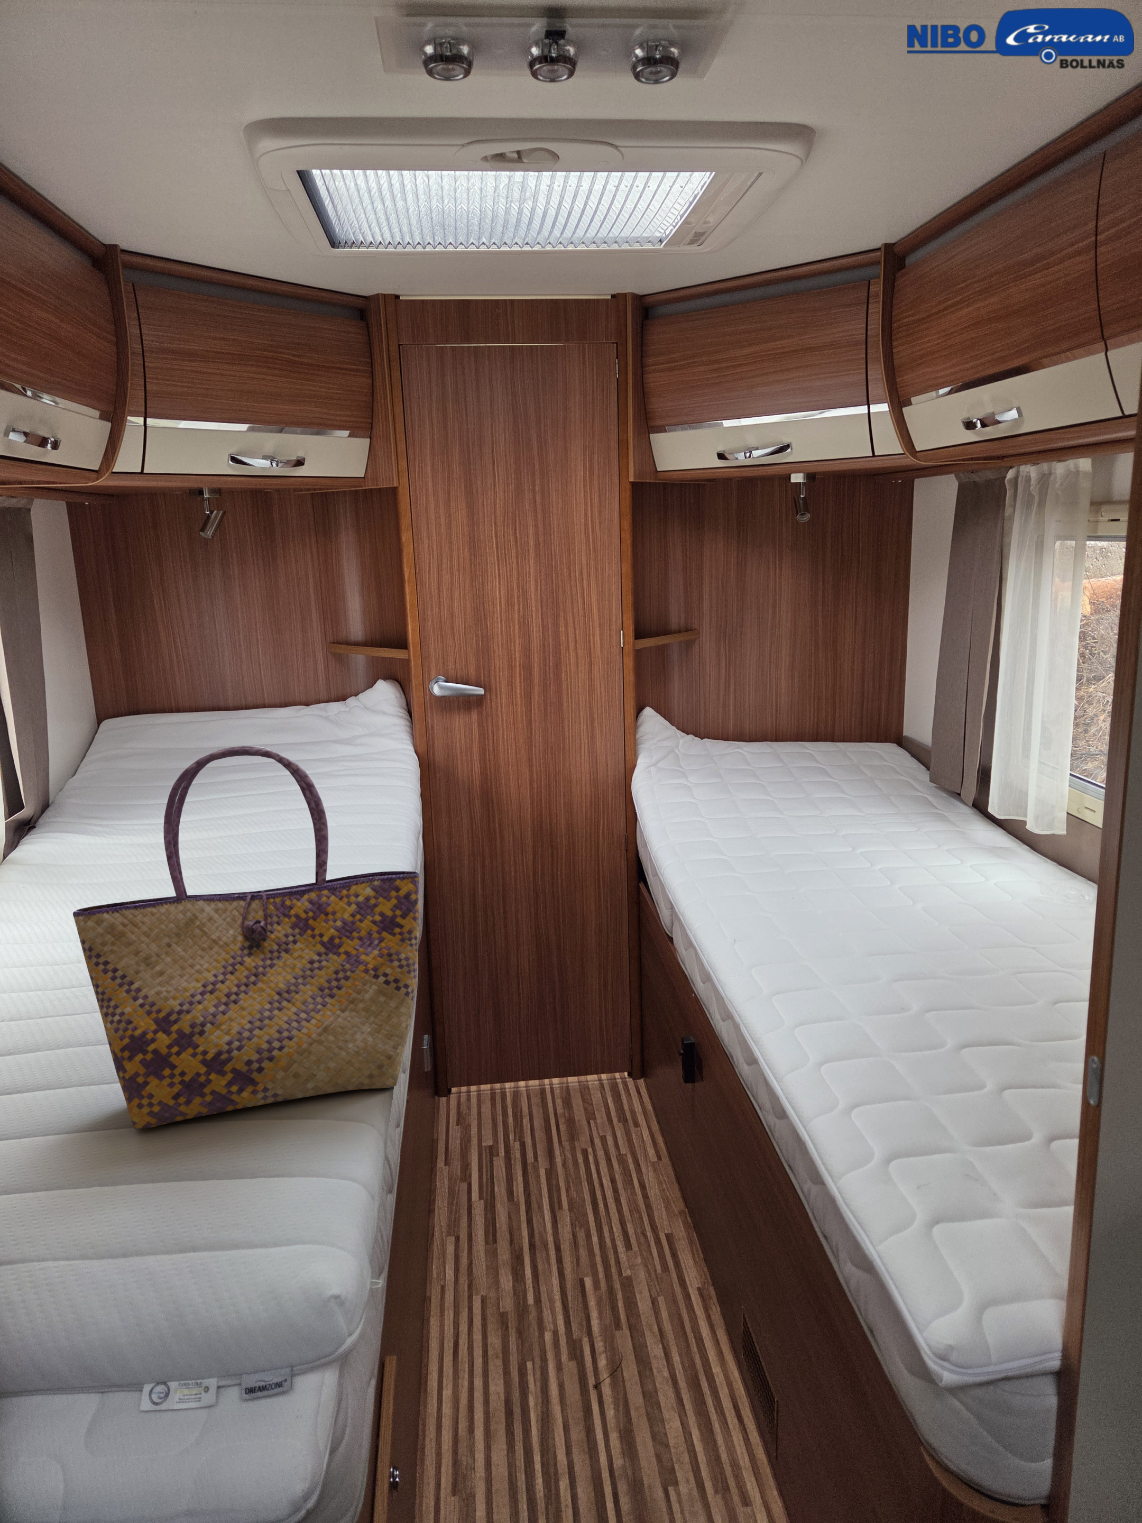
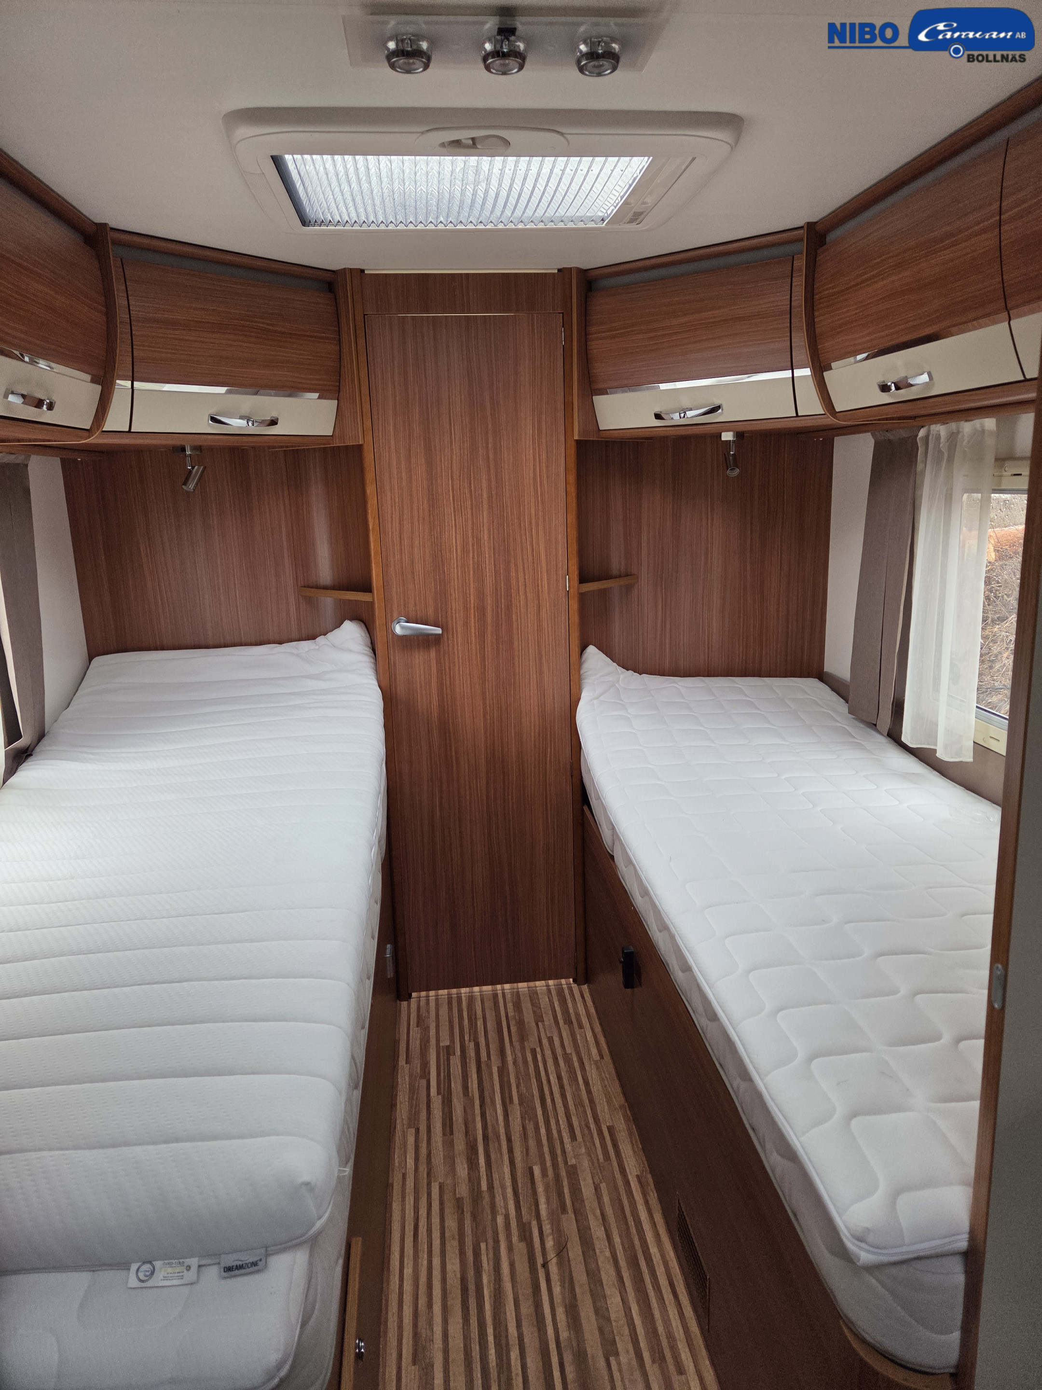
- tote bag (257, 926)
